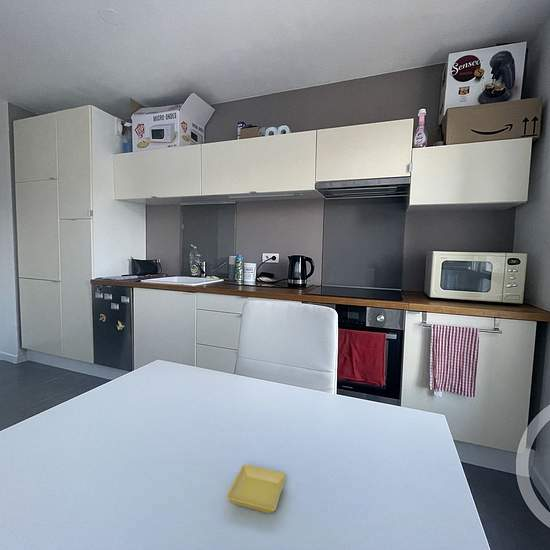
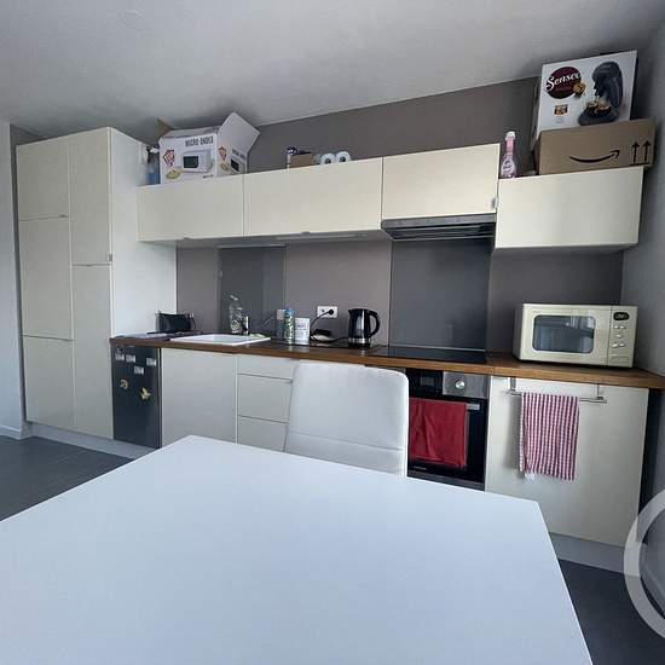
- saucer (257, 490)
